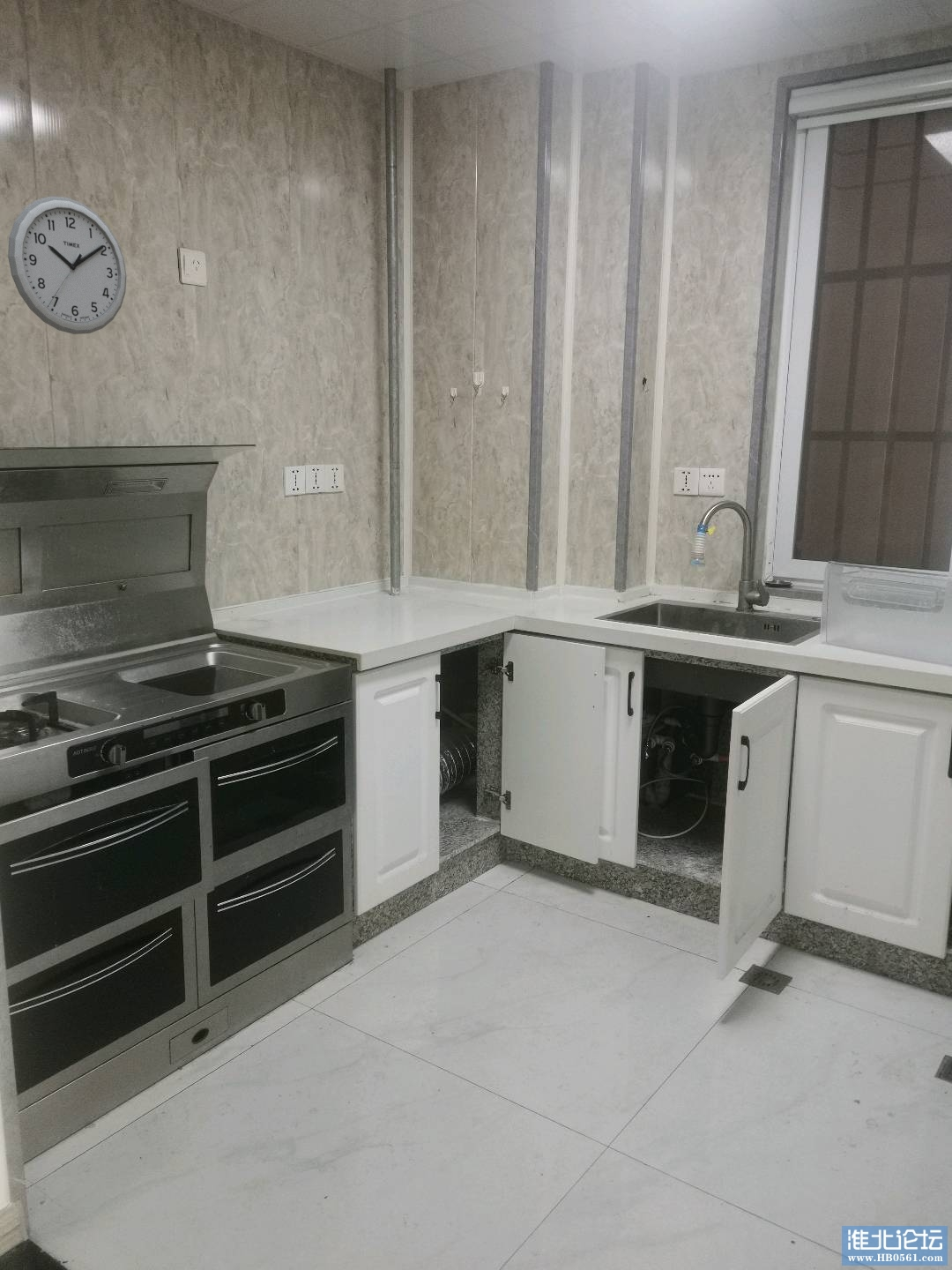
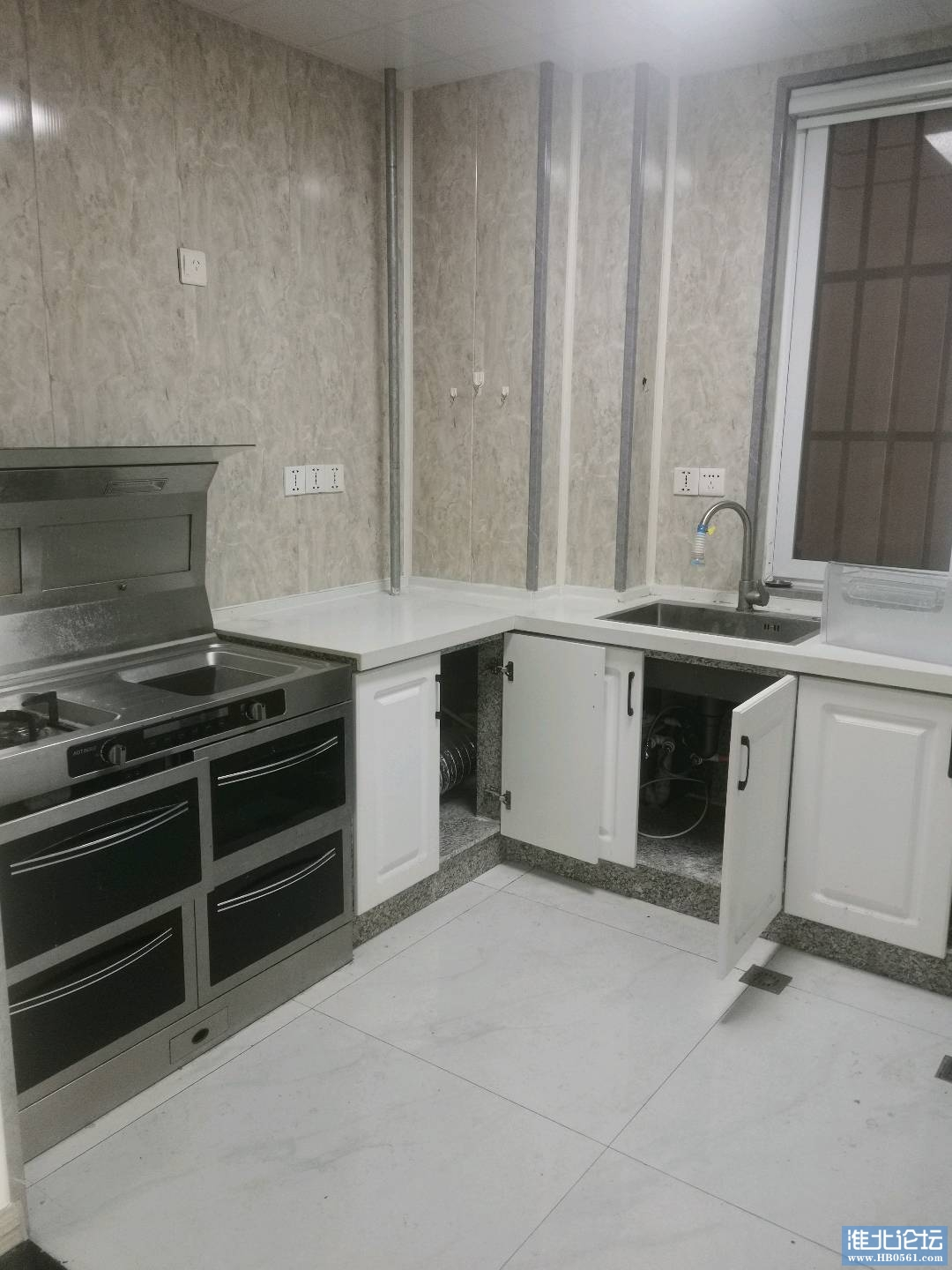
- wall clock (71, 266)
